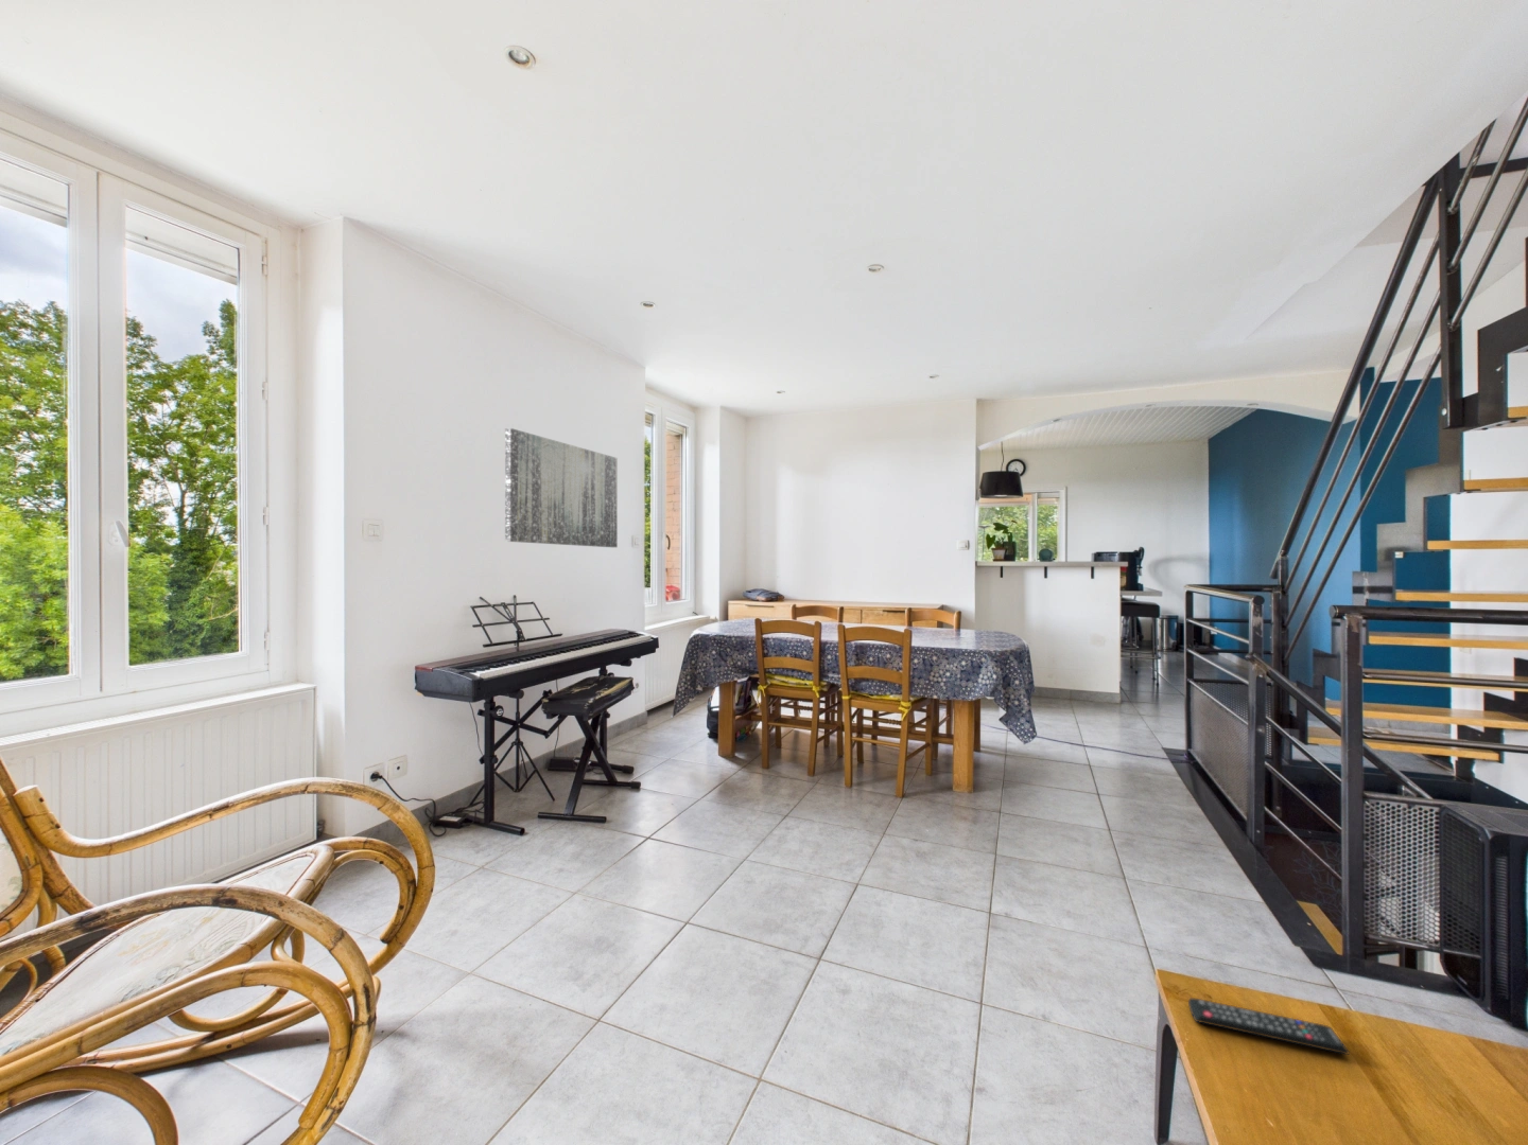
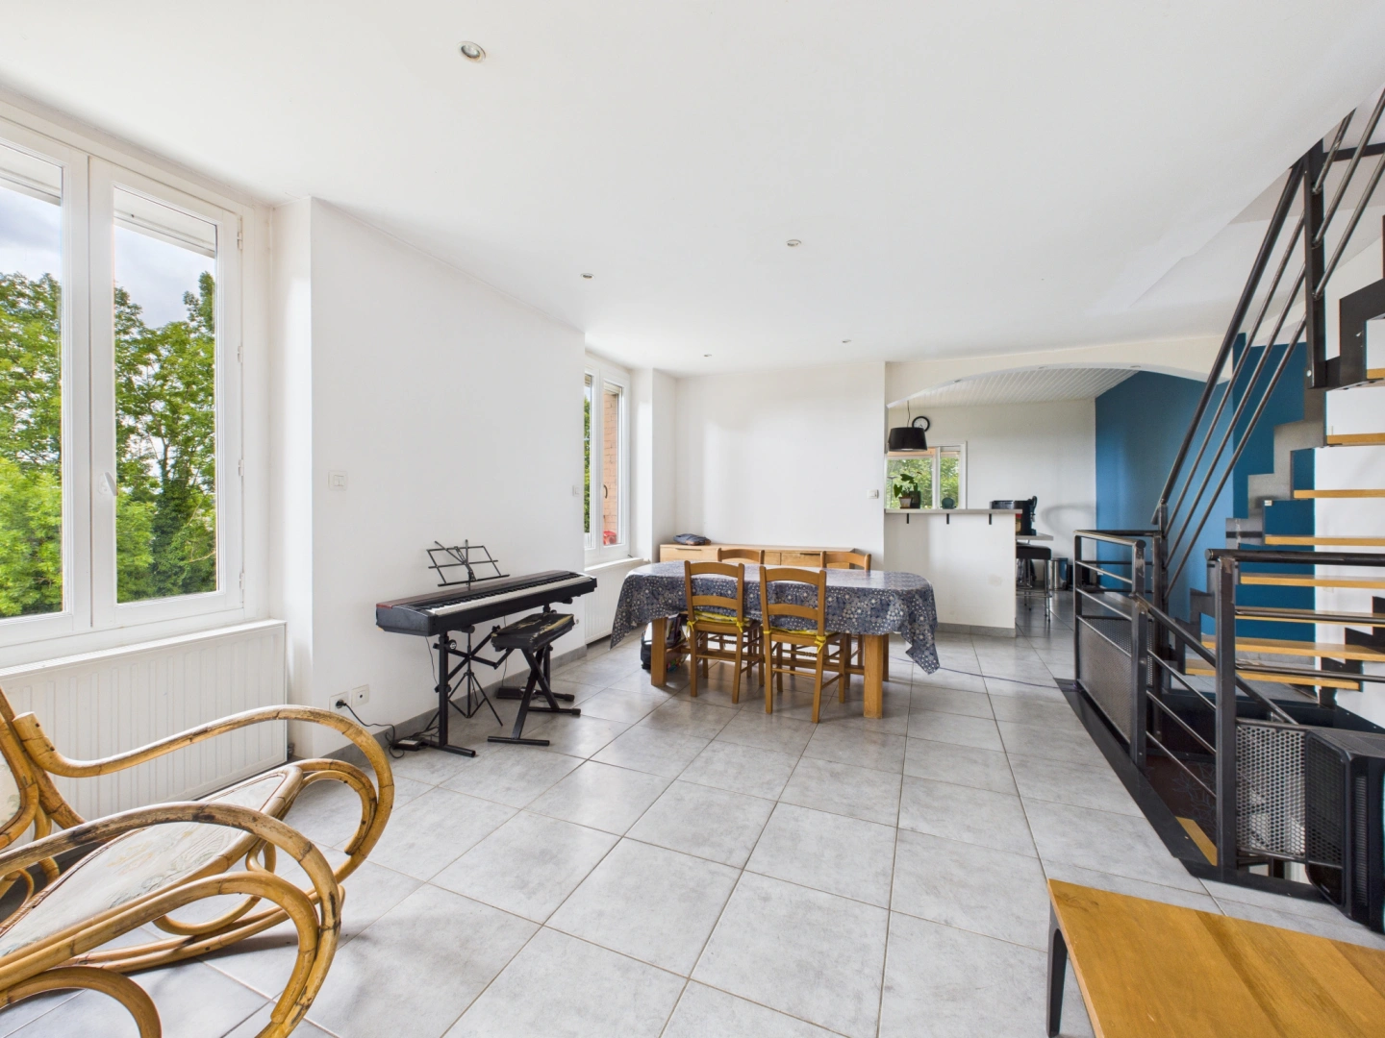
- remote control (1263, 1025)
- wall art (568, 494)
